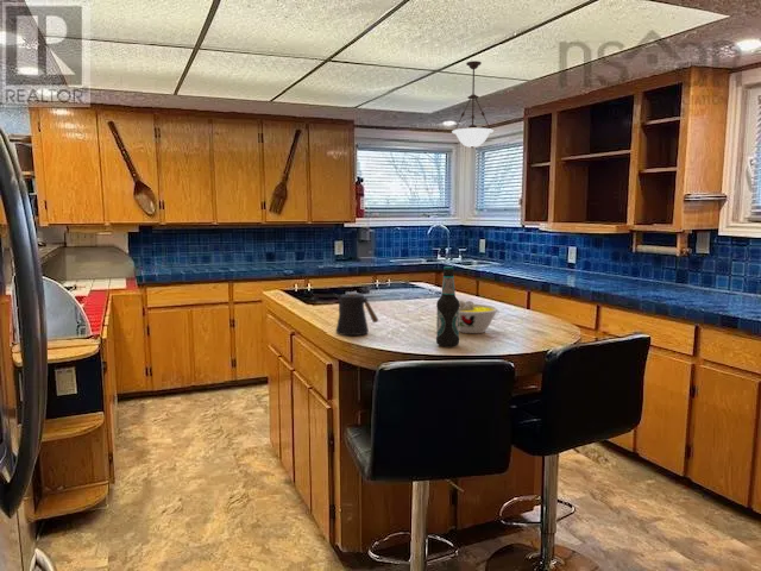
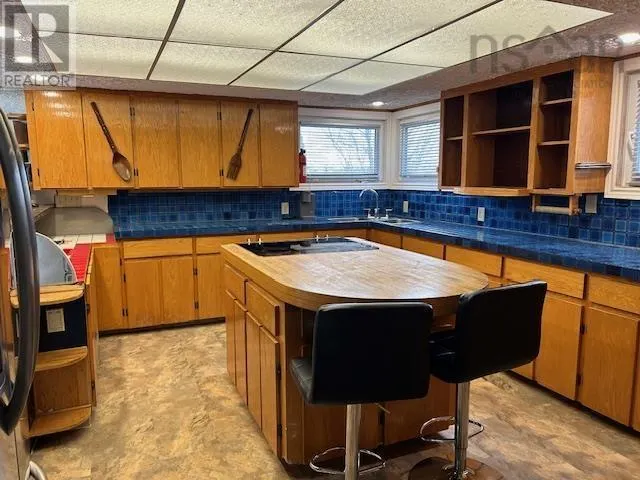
- pendant light (472, 106)
- bowl (471, 315)
- kettle (353, 313)
- bottle (447, 306)
